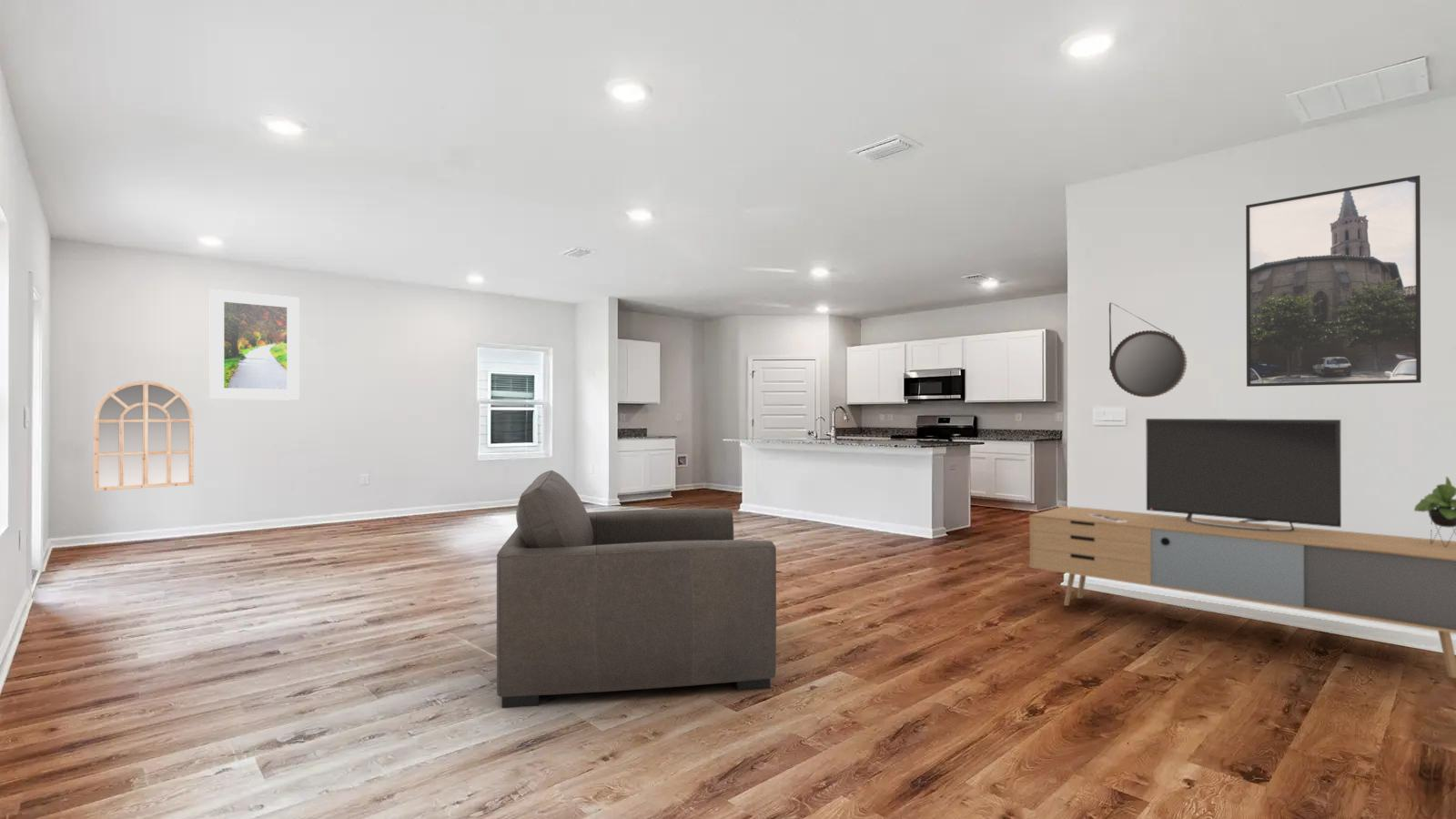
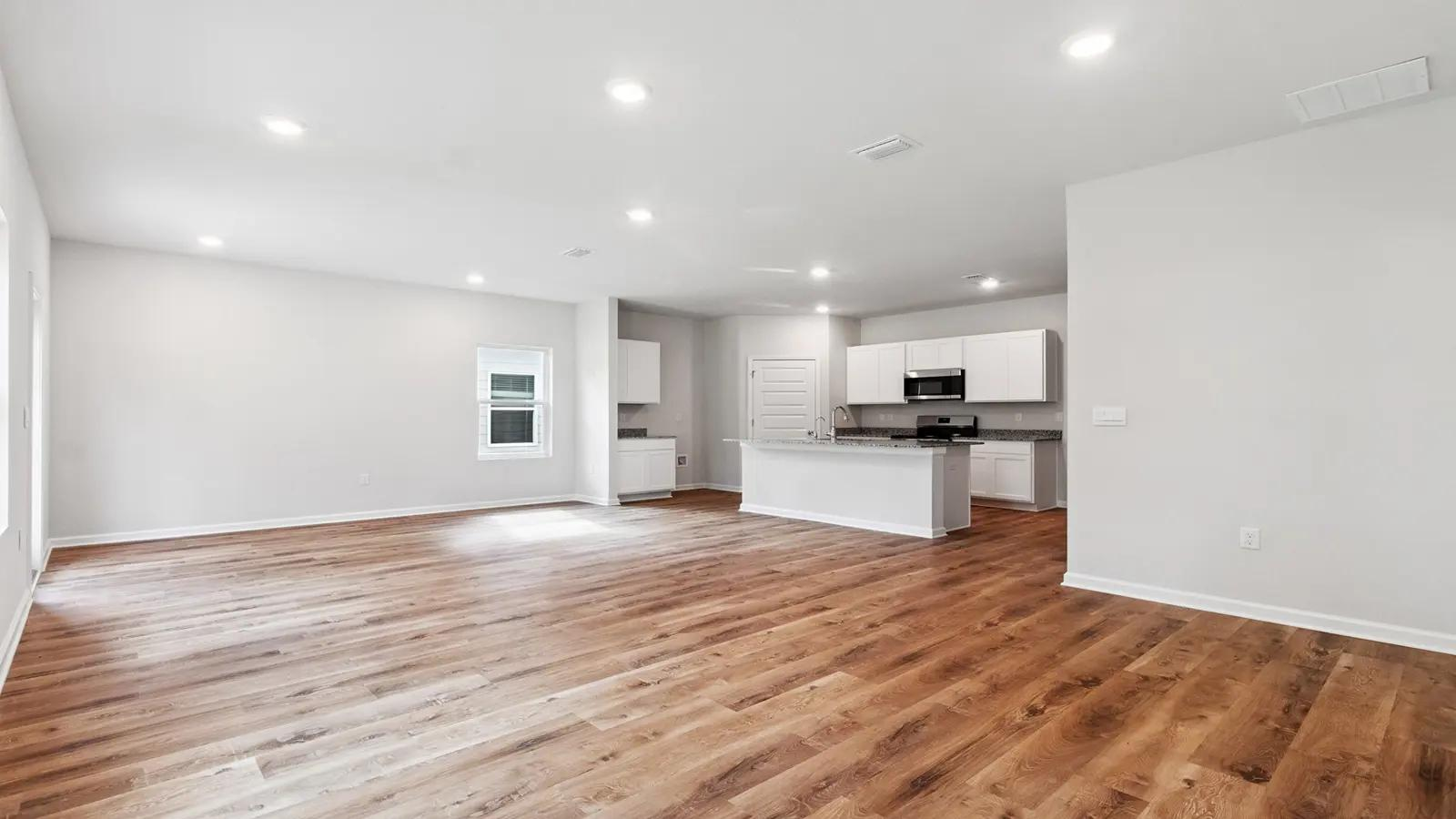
- home mirror (1146, 348)
- chair (637, 563)
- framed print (256, 346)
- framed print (1328, 288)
- media console (1234, 524)
- mirror (145, 434)
